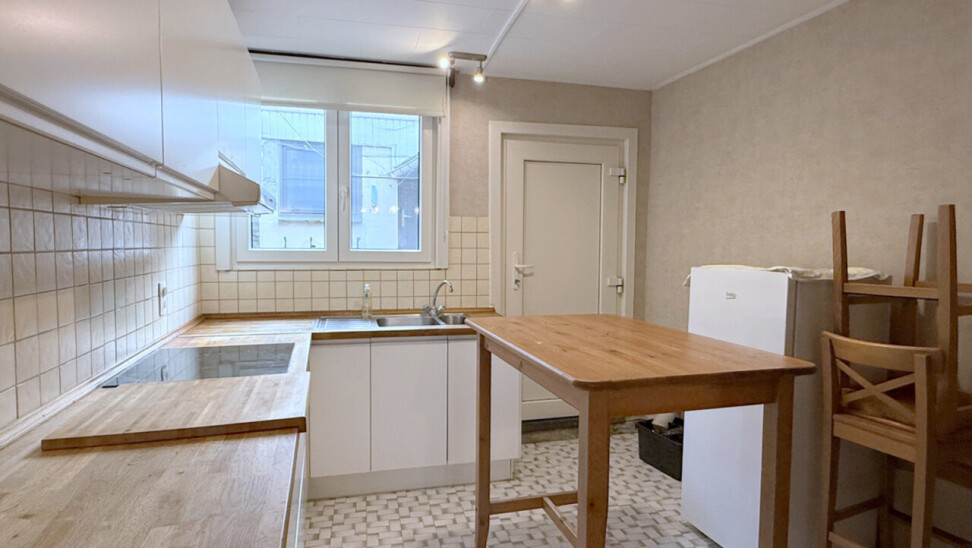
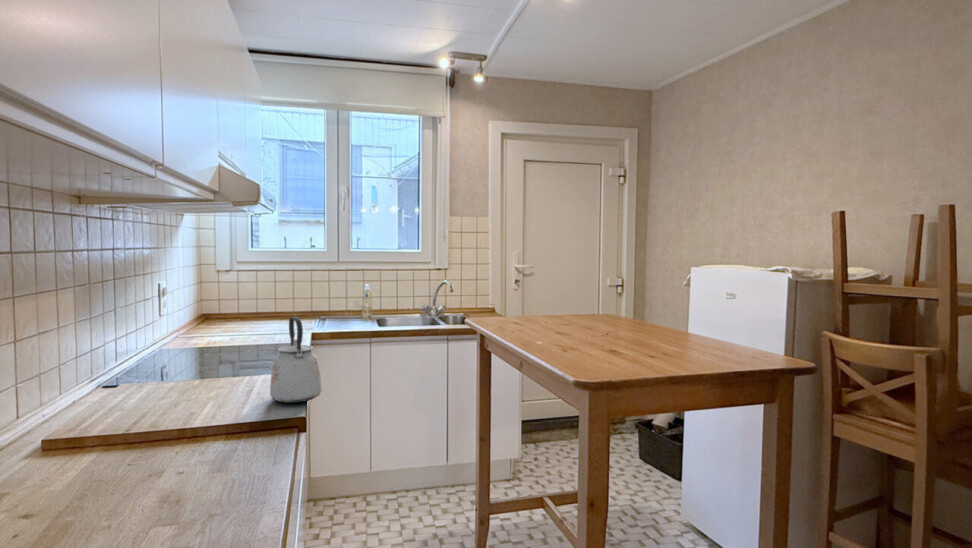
+ kettle (294, 356)
